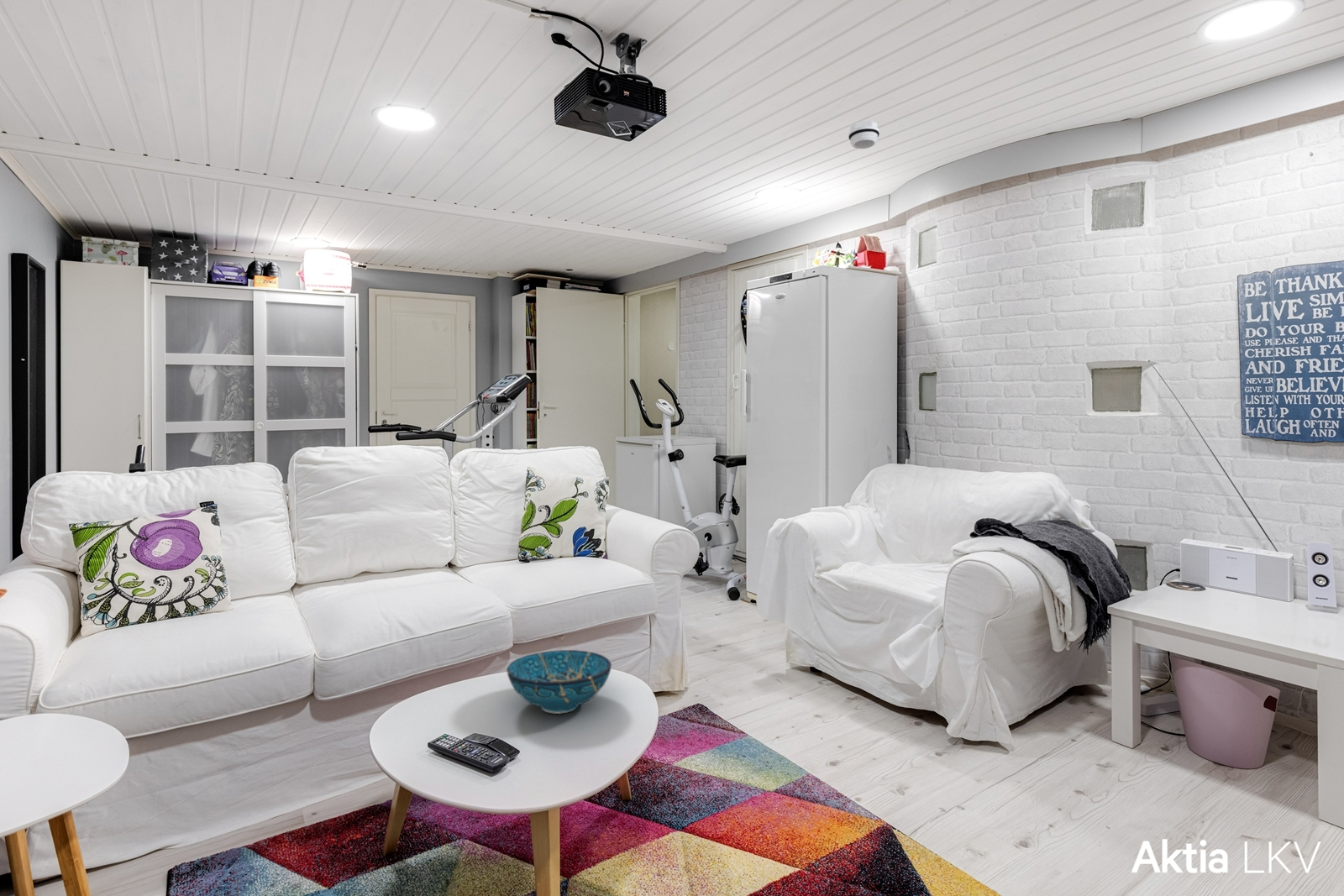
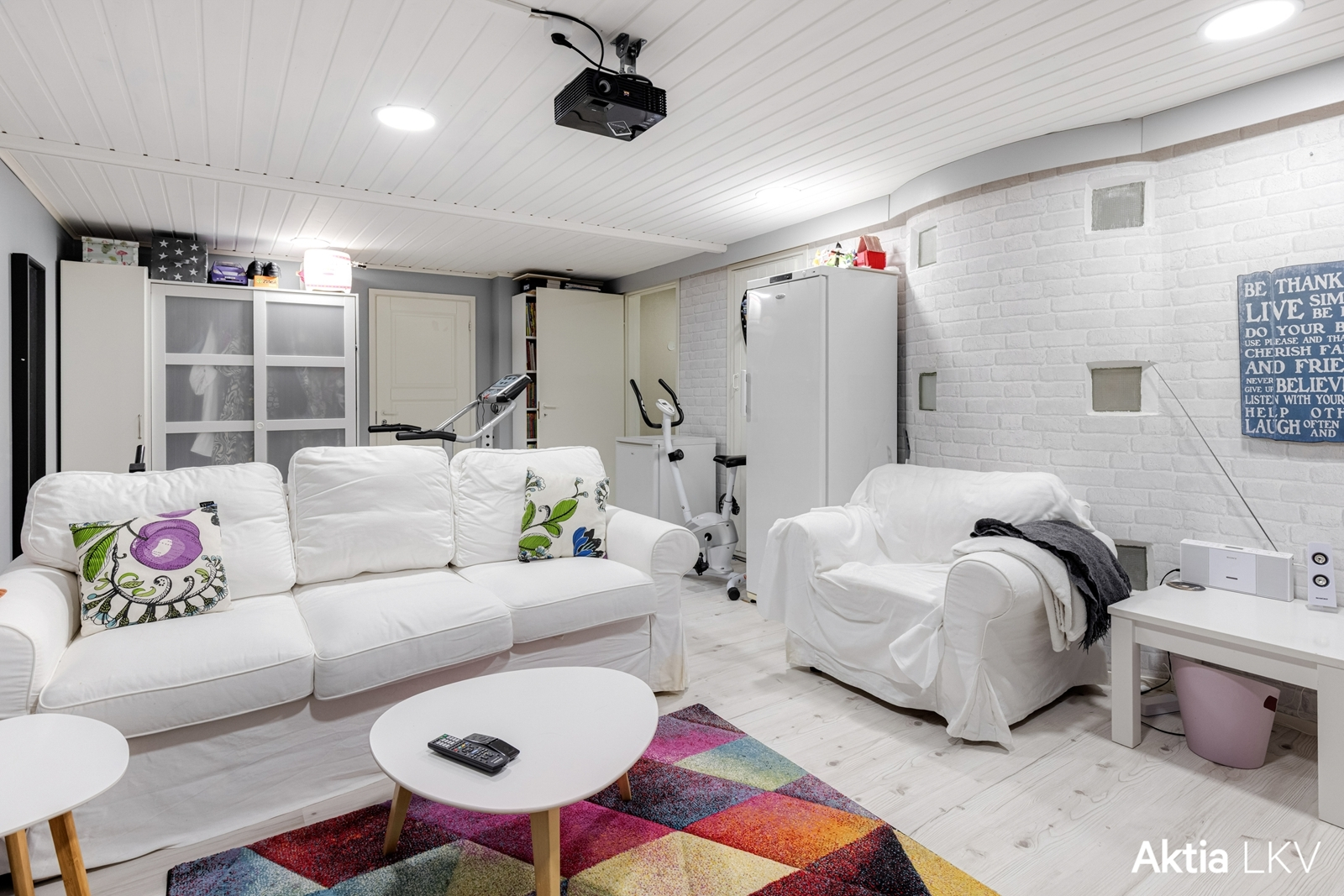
- decorative bowl (559, 685)
- smoke detector (864, 135)
